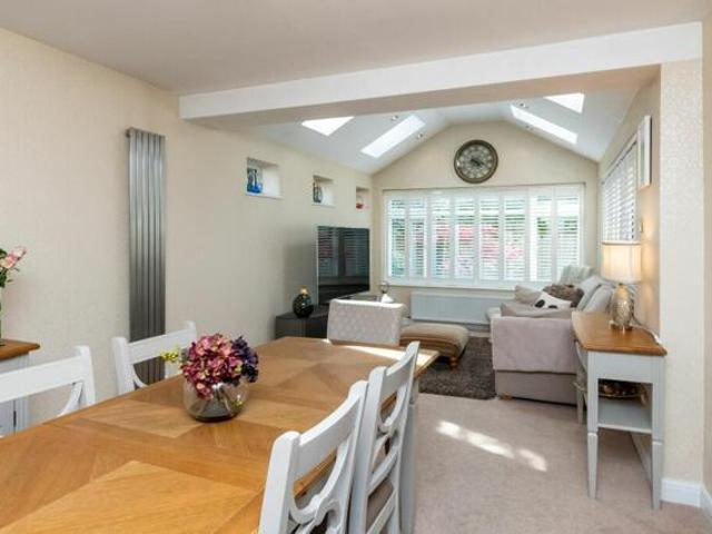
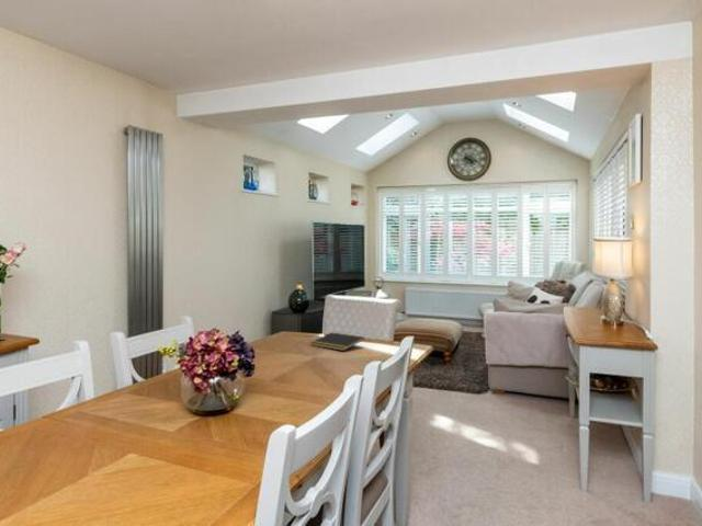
+ notepad (337, 341)
